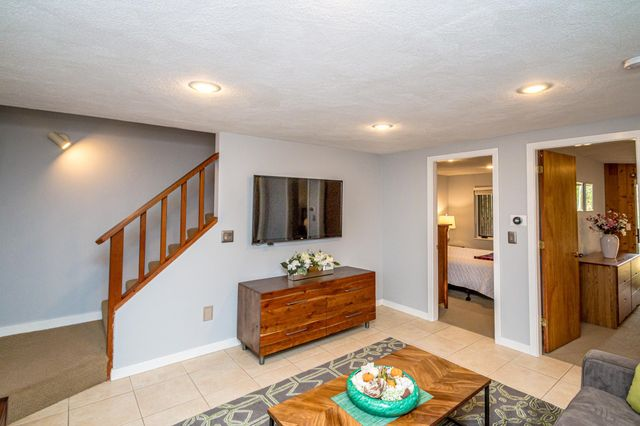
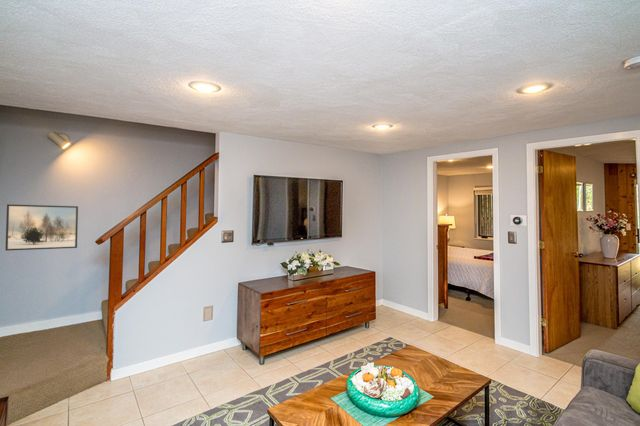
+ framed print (43, 227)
